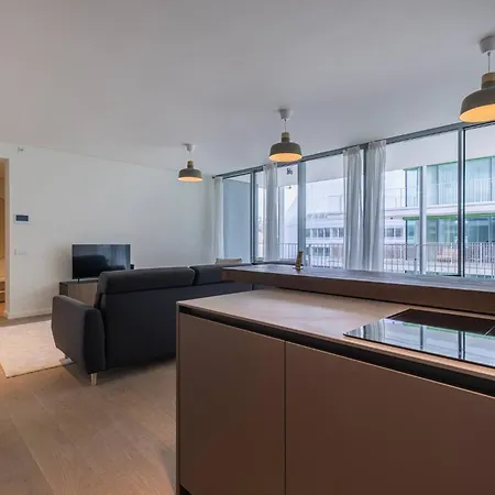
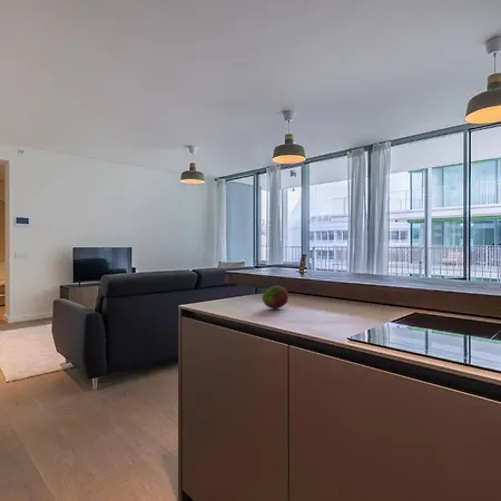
+ fruit (275, 296)
